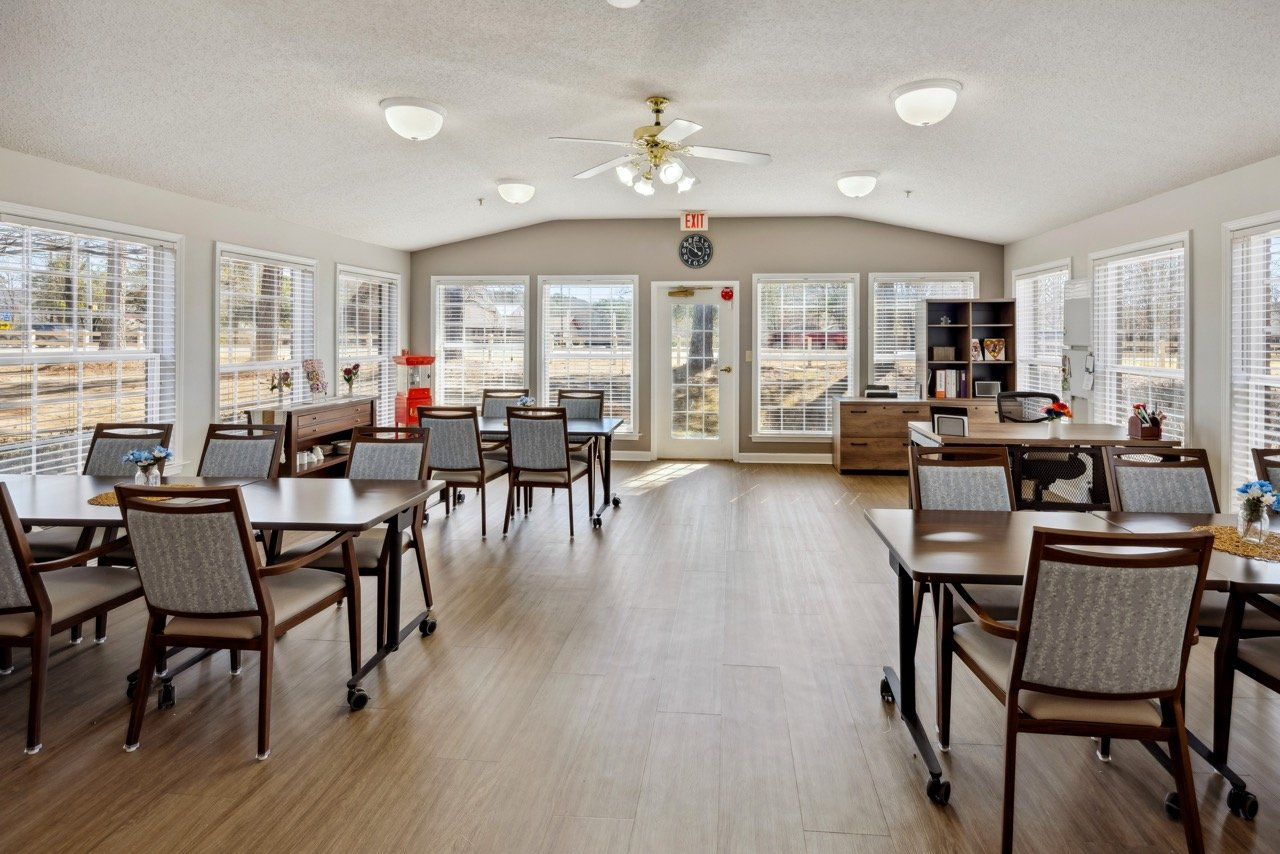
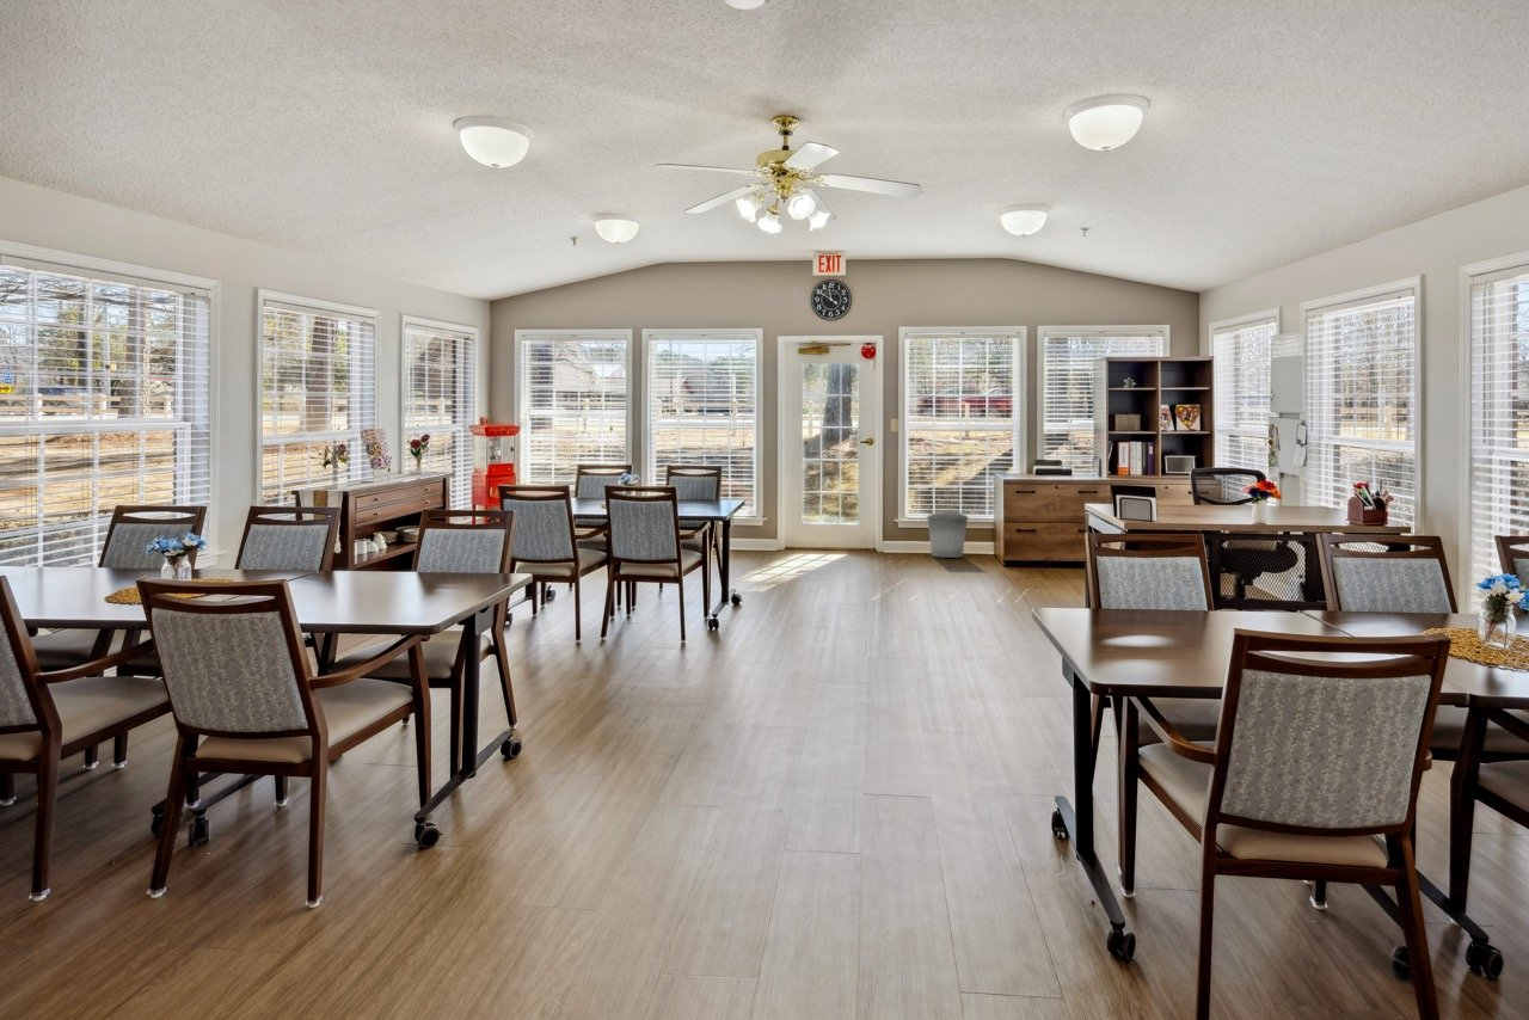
+ trash can (947, 533)
